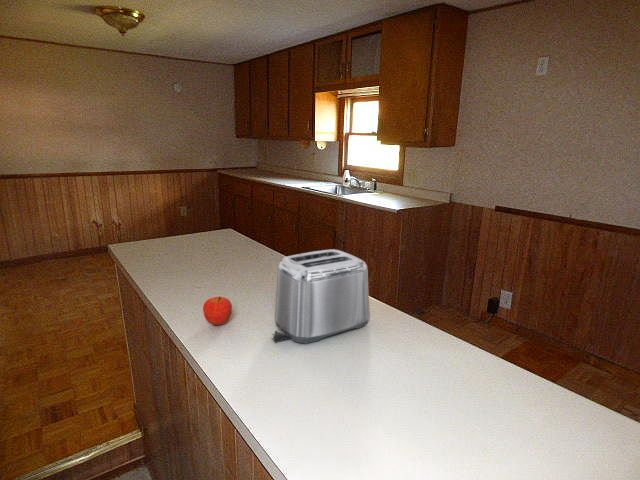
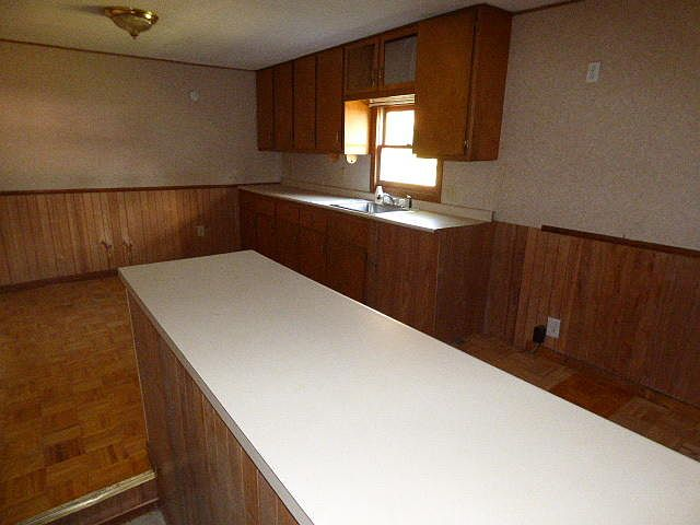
- fruit (217, 310)
- toaster (319, 292)
